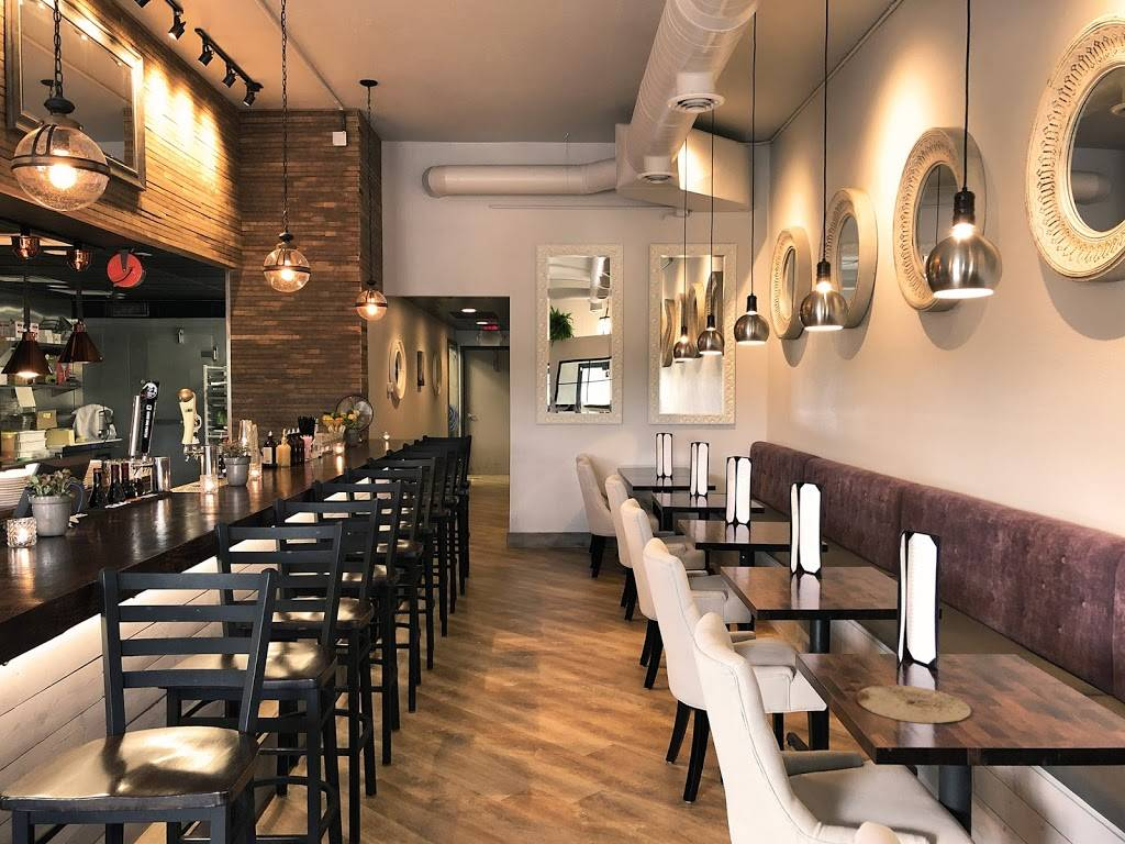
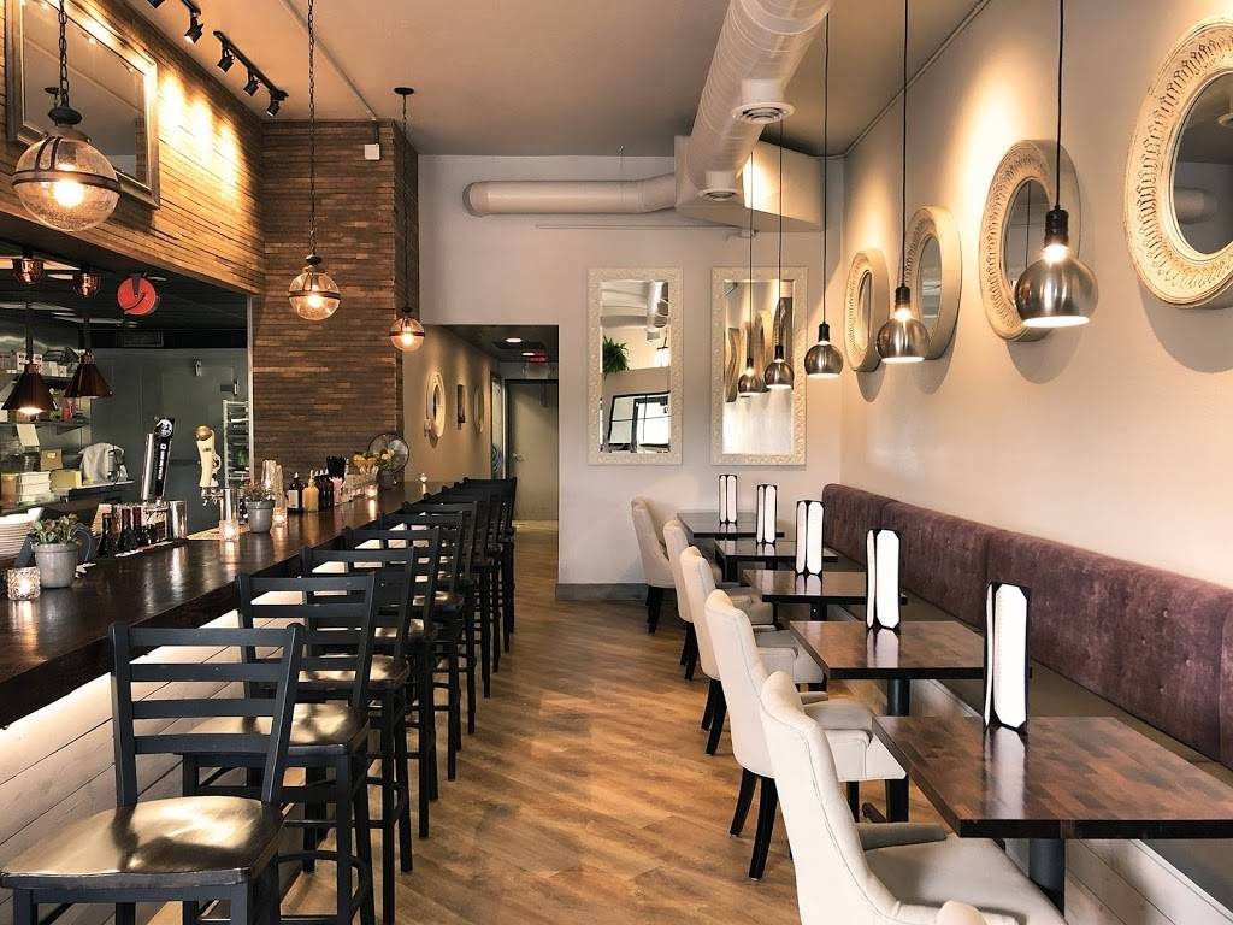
- plate (912, 701)
